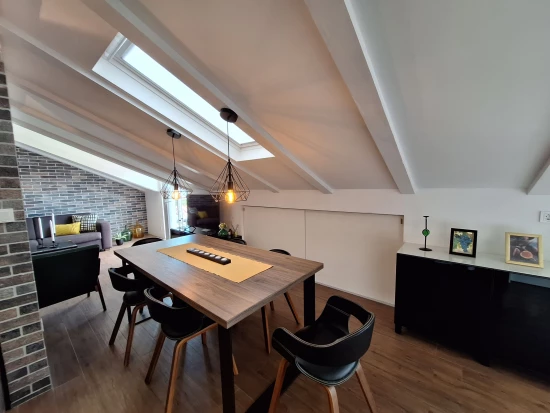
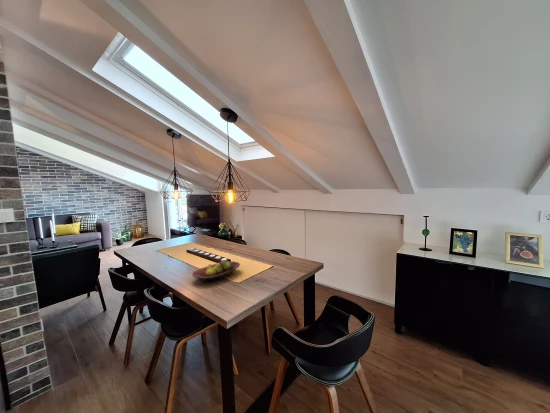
+ fruit bowl (217, 269)
